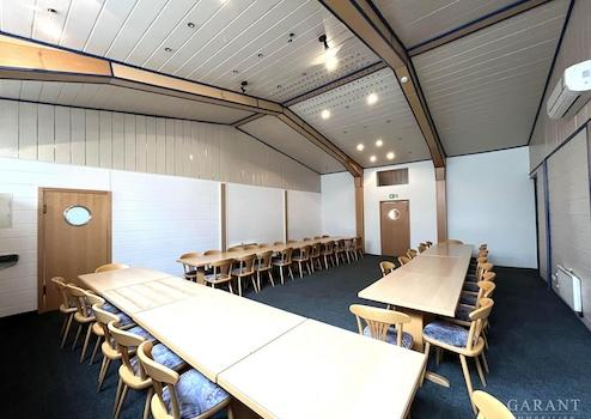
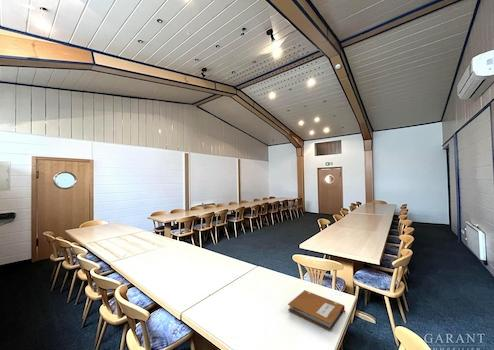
+ notebook (317, 307)
